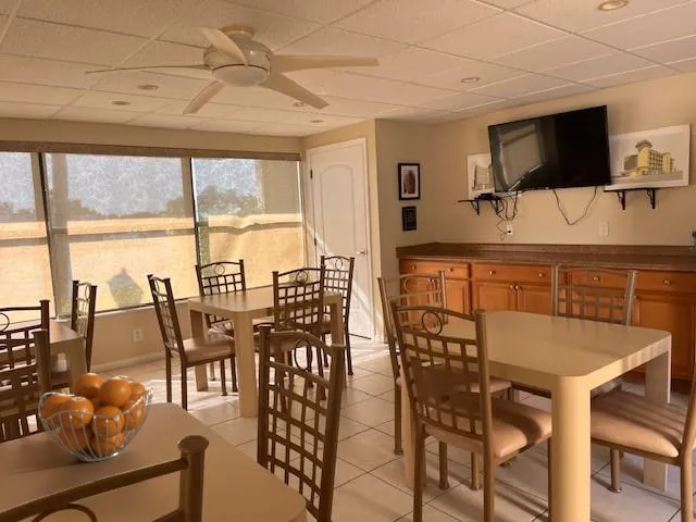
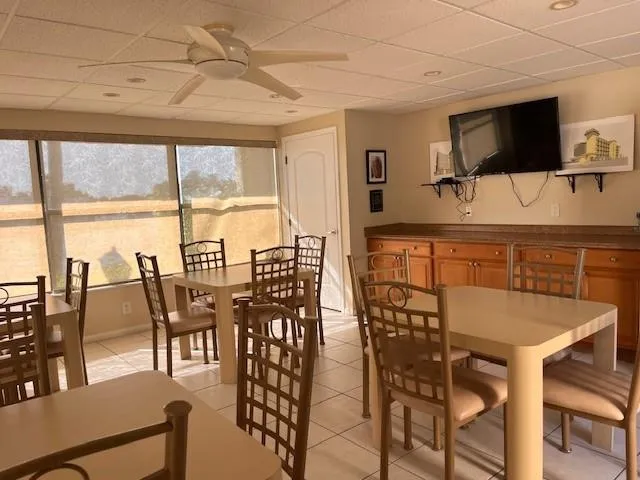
- fruit basket (99, 414)
